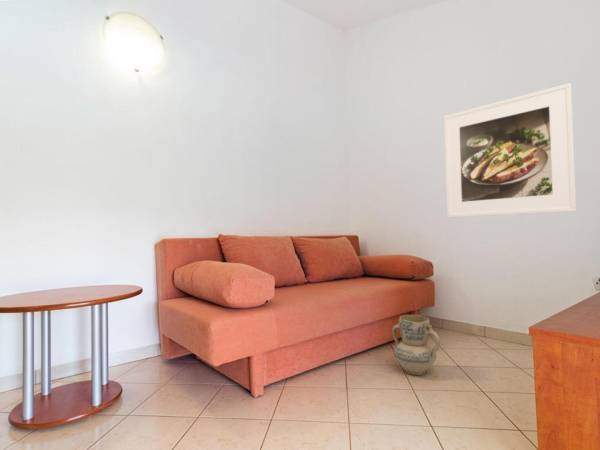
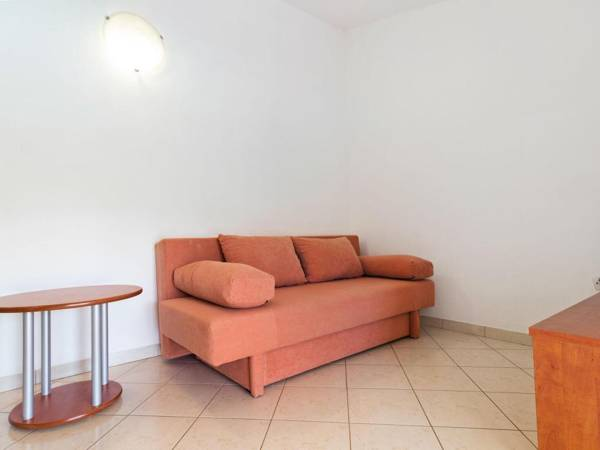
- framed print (502, 158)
- ceramic jug (414, 344)
